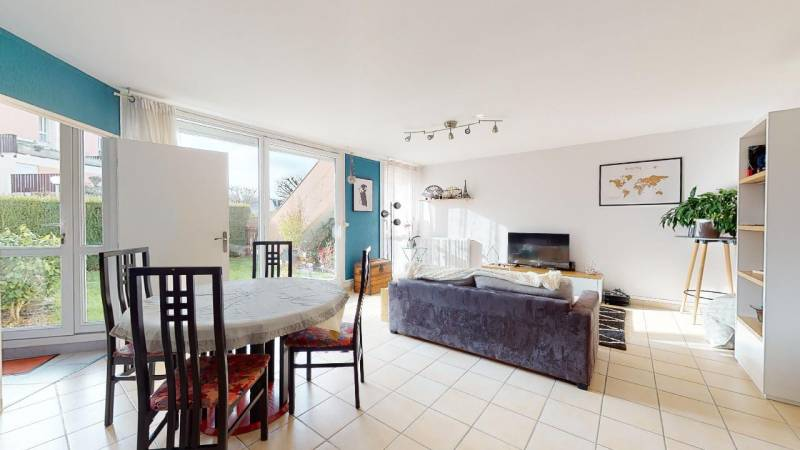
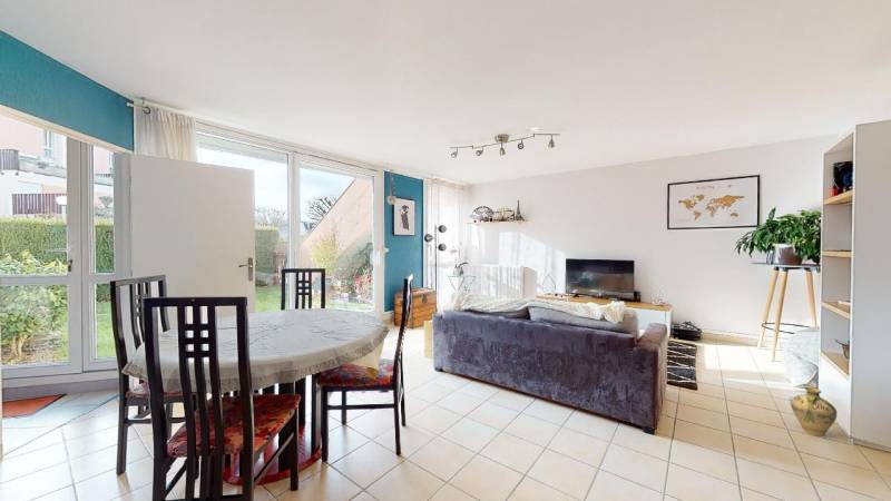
+ jug (813, 410)
